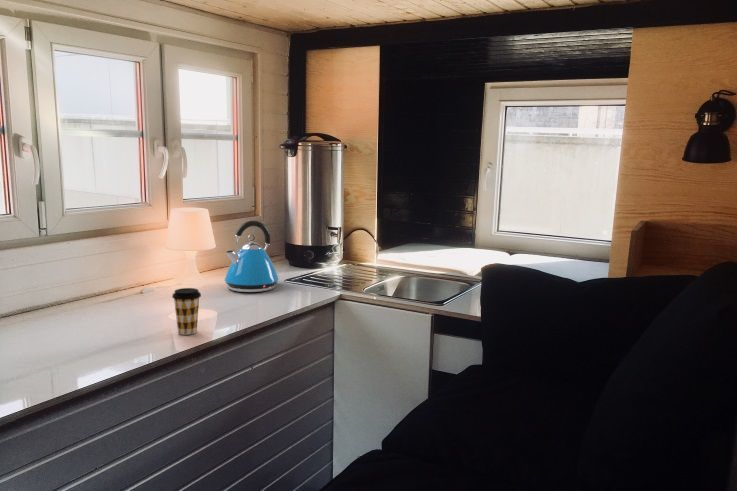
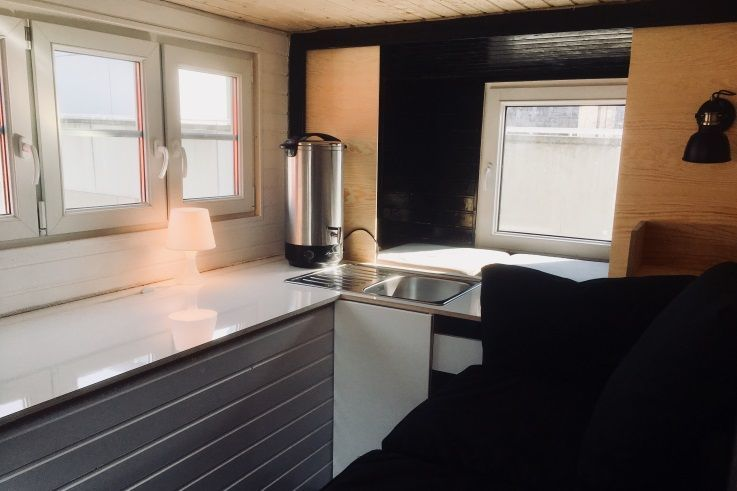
- kettle (253, 254)
- coffee cup (187, 311)
